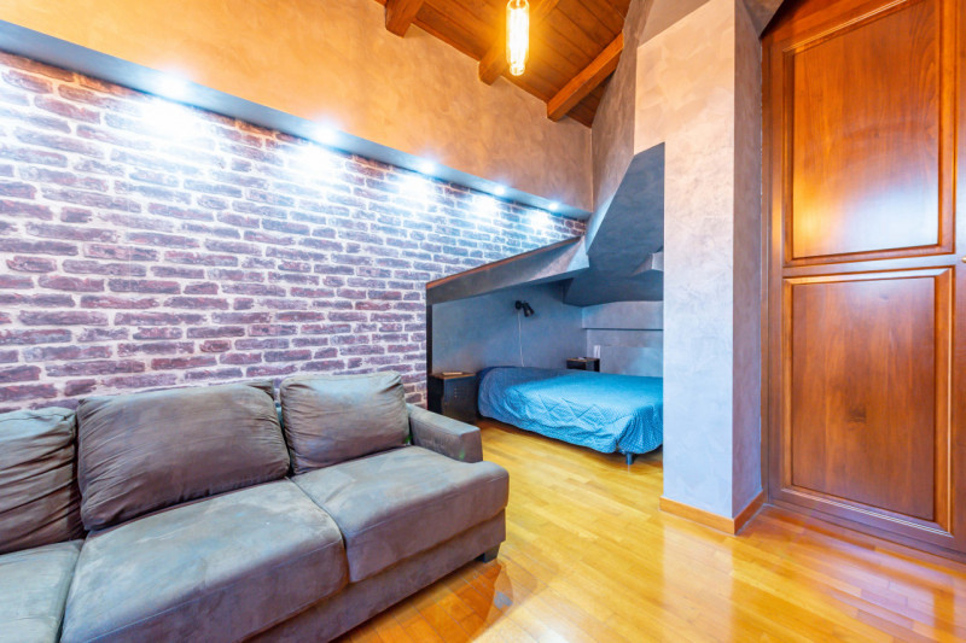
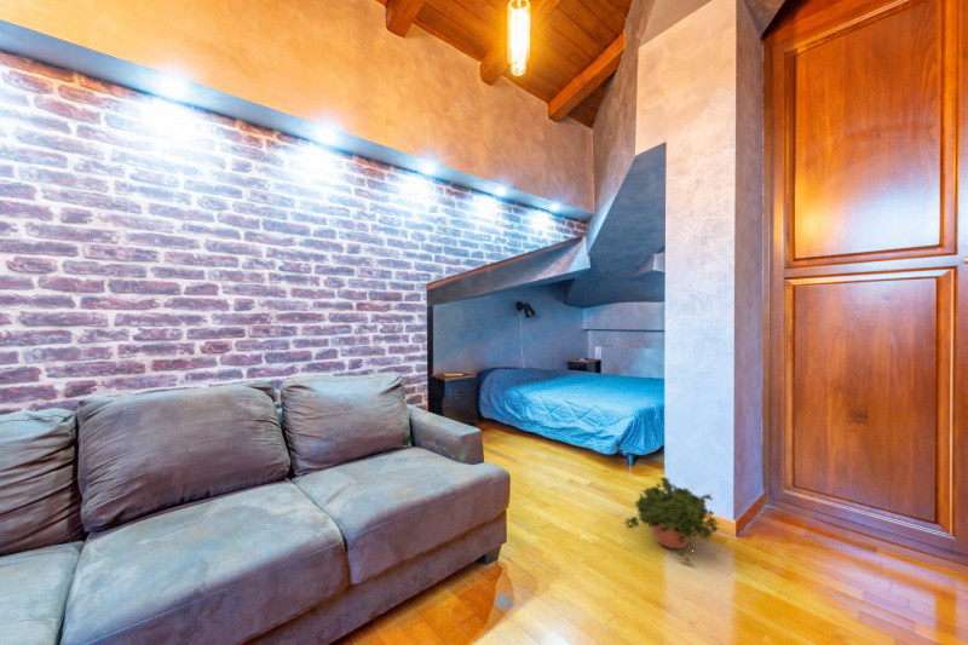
+ potted plant (670, 513)
